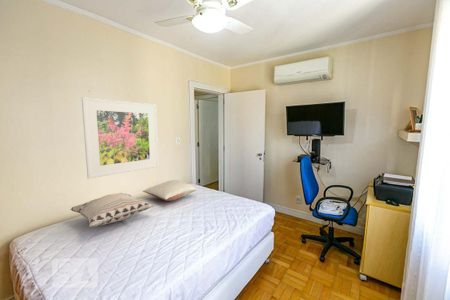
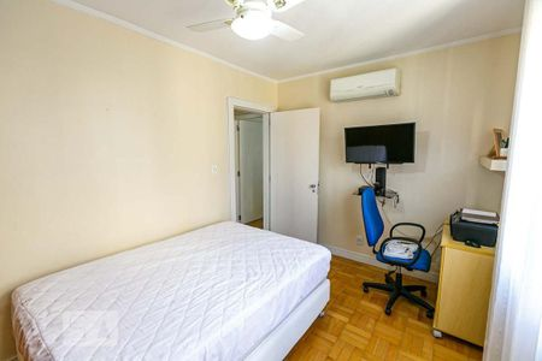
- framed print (125, 137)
- decorative pillow (112, 207)
- pillow (170, 190)
